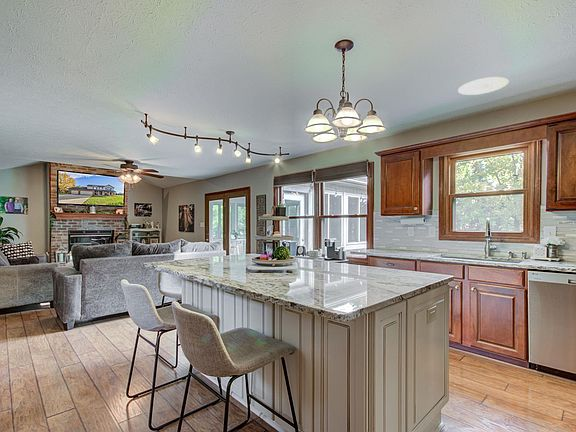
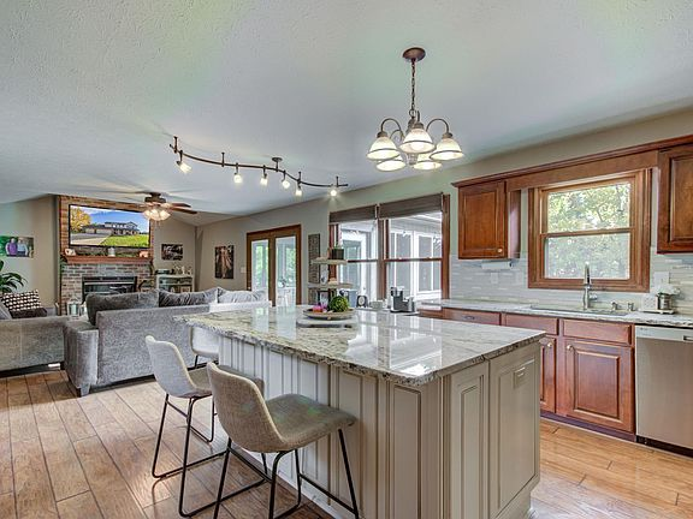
- recessed light (482, 84)
